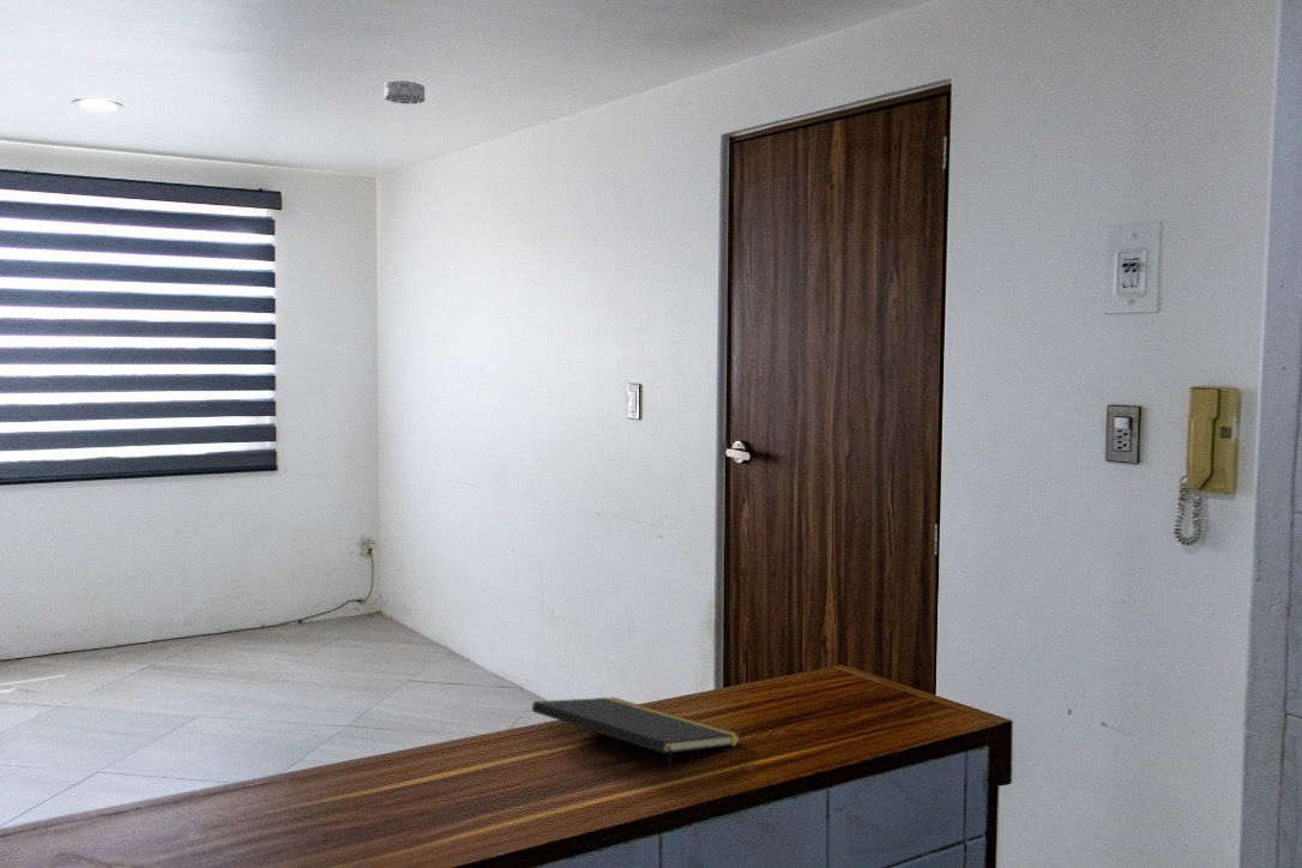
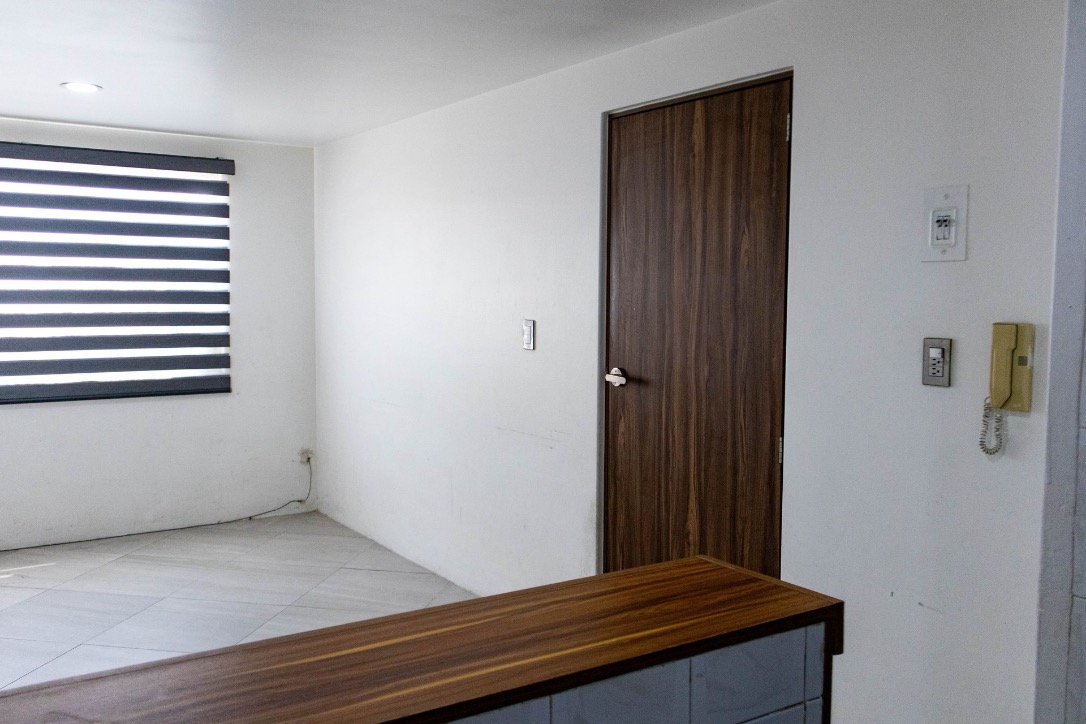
- notepad (635, 722)
- smoke detector (404, 91)
